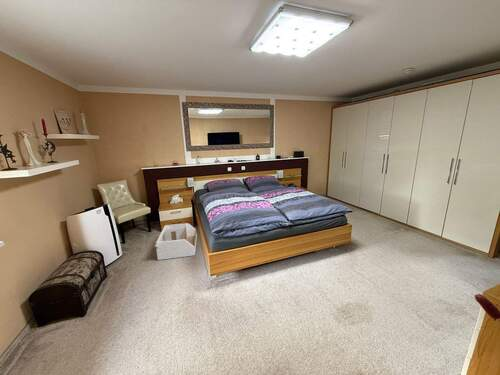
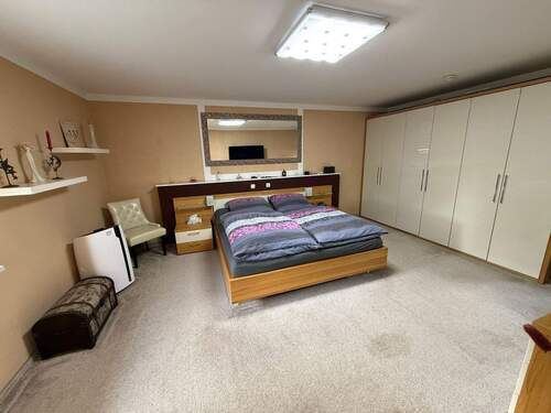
- storage bin (178, 239)
